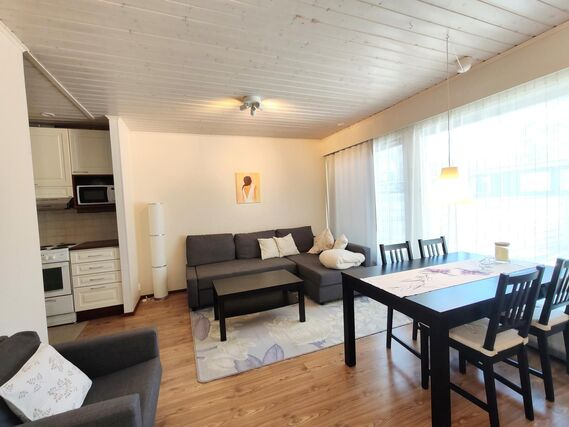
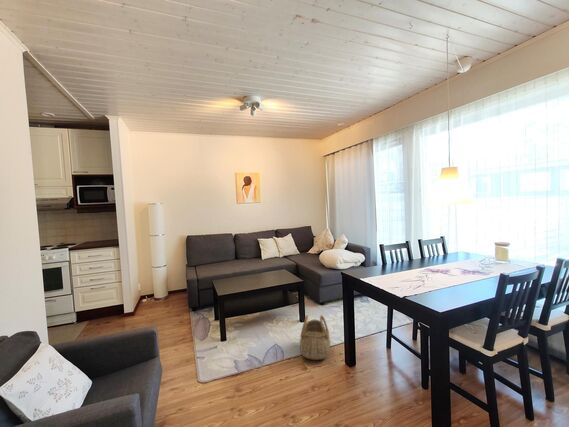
+ basket (314, 334)
